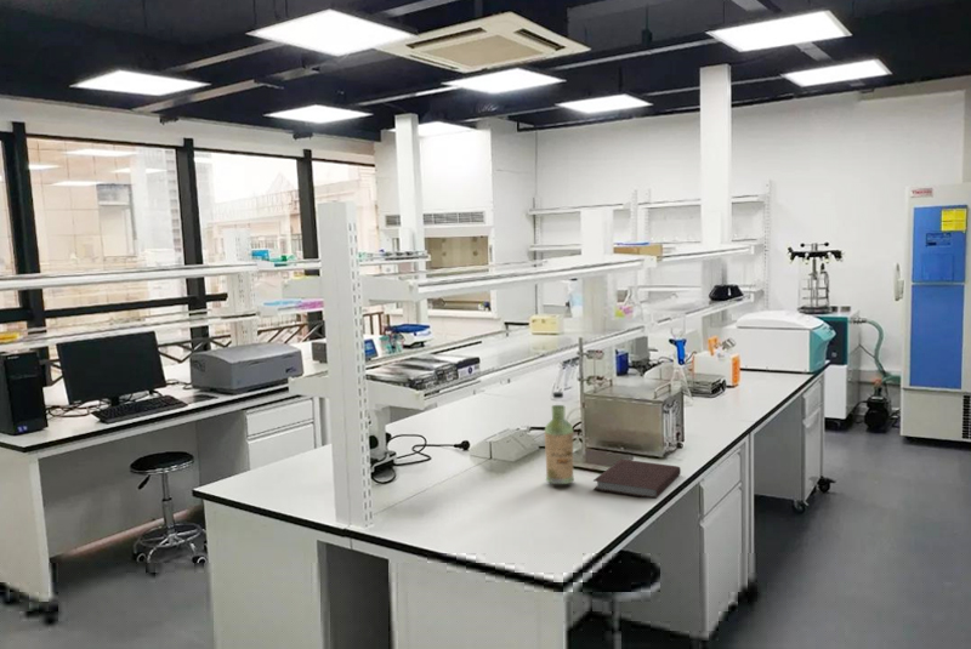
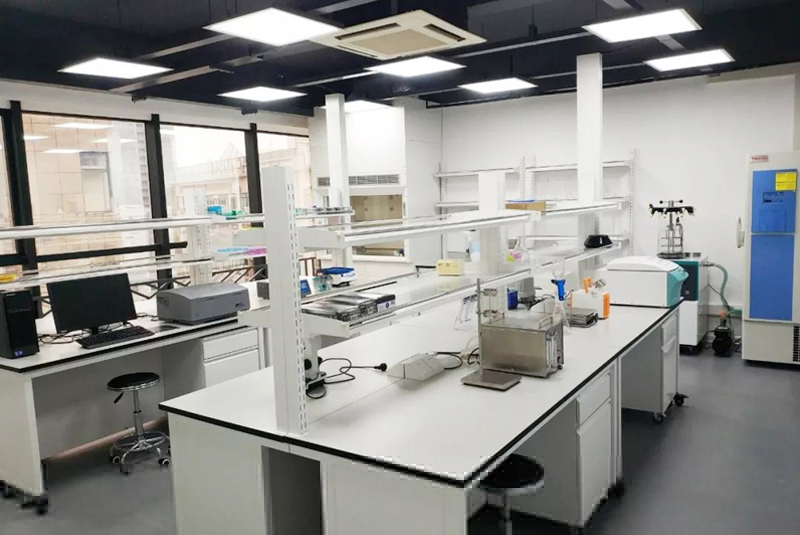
- bottle (558, 438)
- notebook (637, 477)
